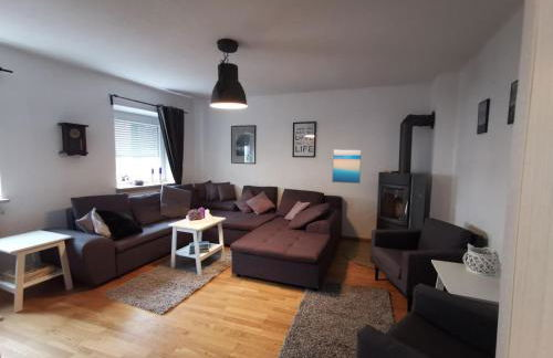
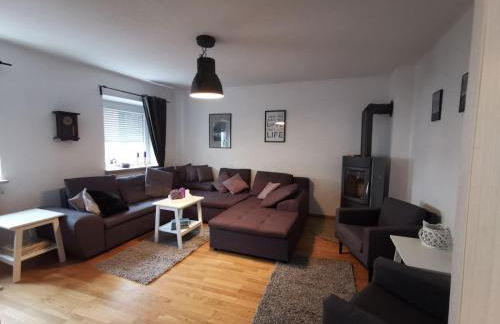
- wall art (346, 166)
